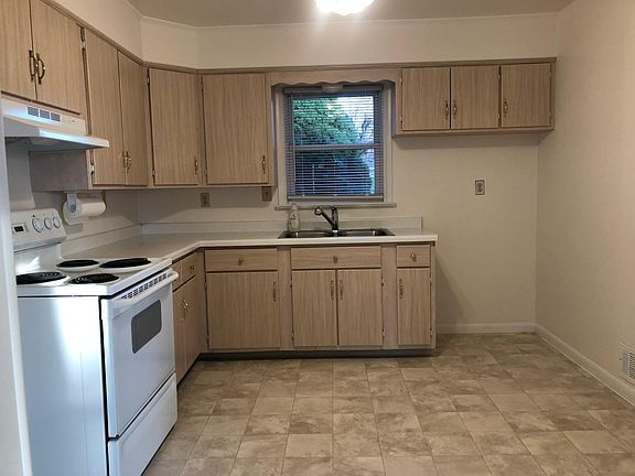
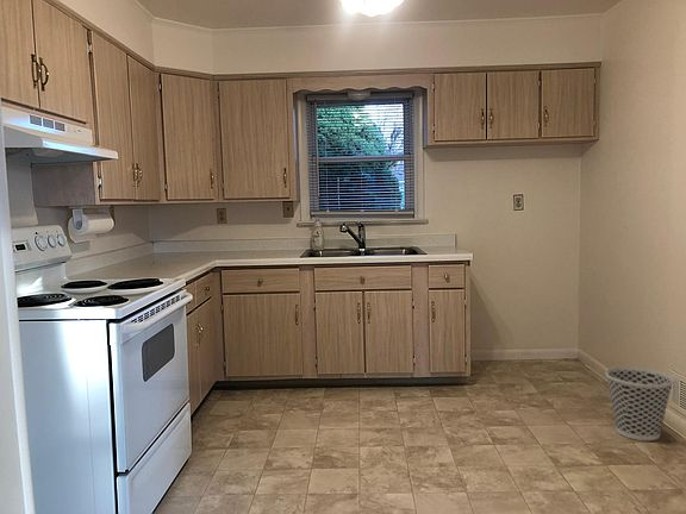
+ wastebasket (637, 403)
